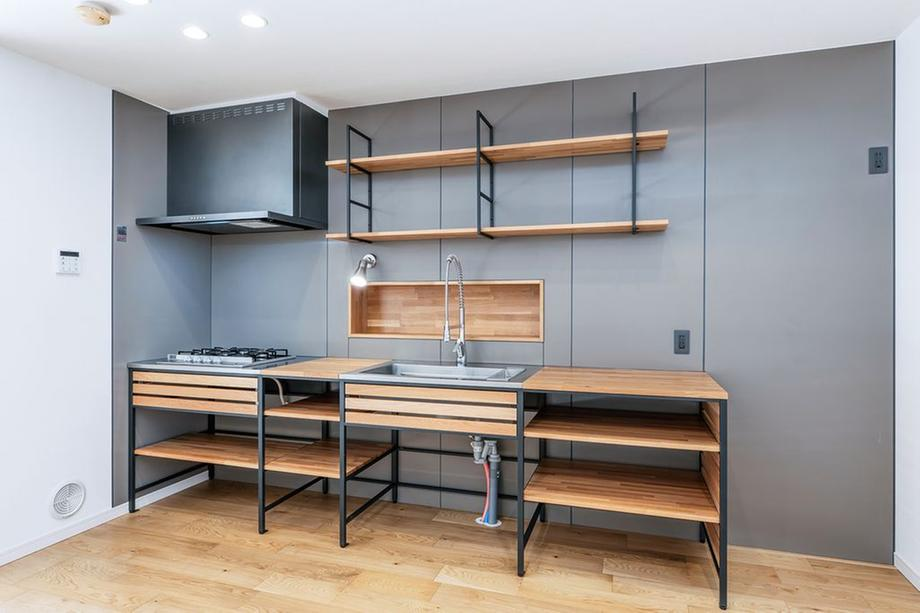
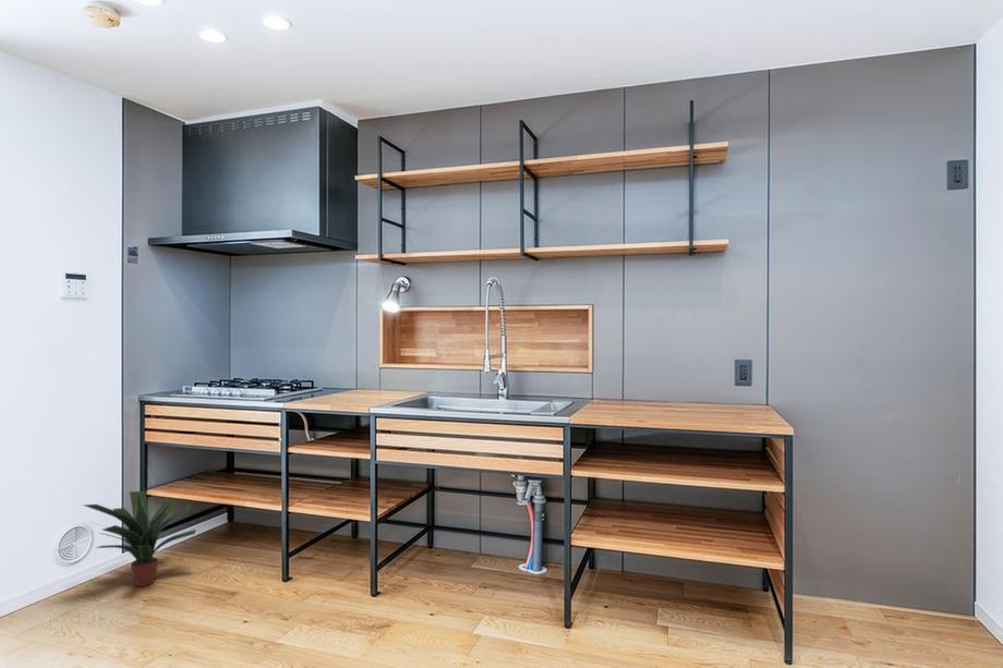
+ potted plant (136, 537)
